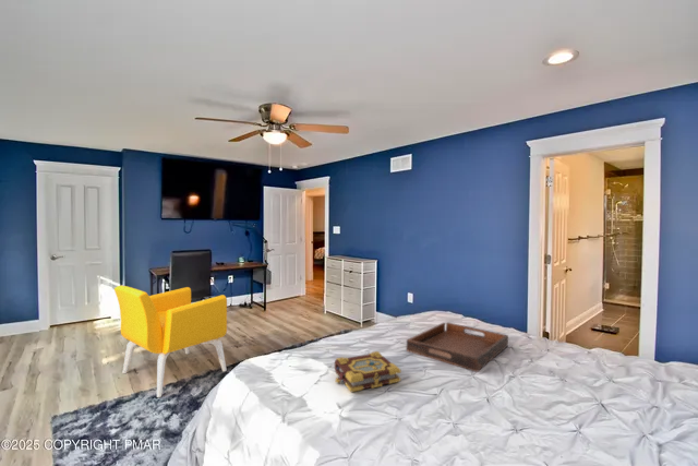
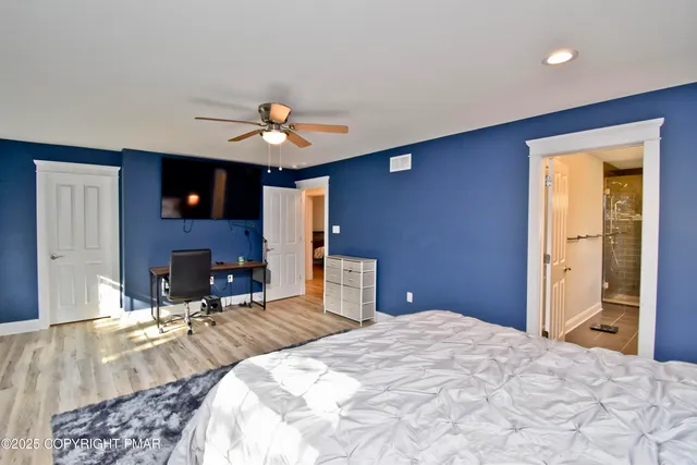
- book (363, 370)
- serving tray (458, 343)
- armchair (169, 327)
